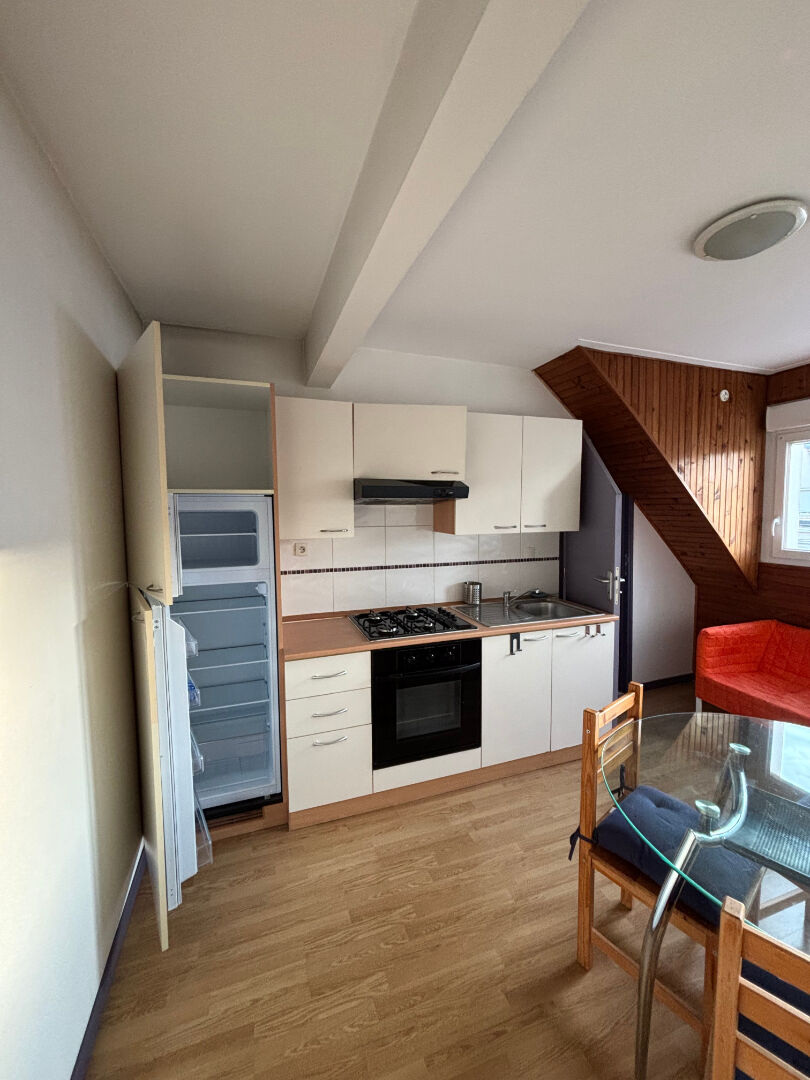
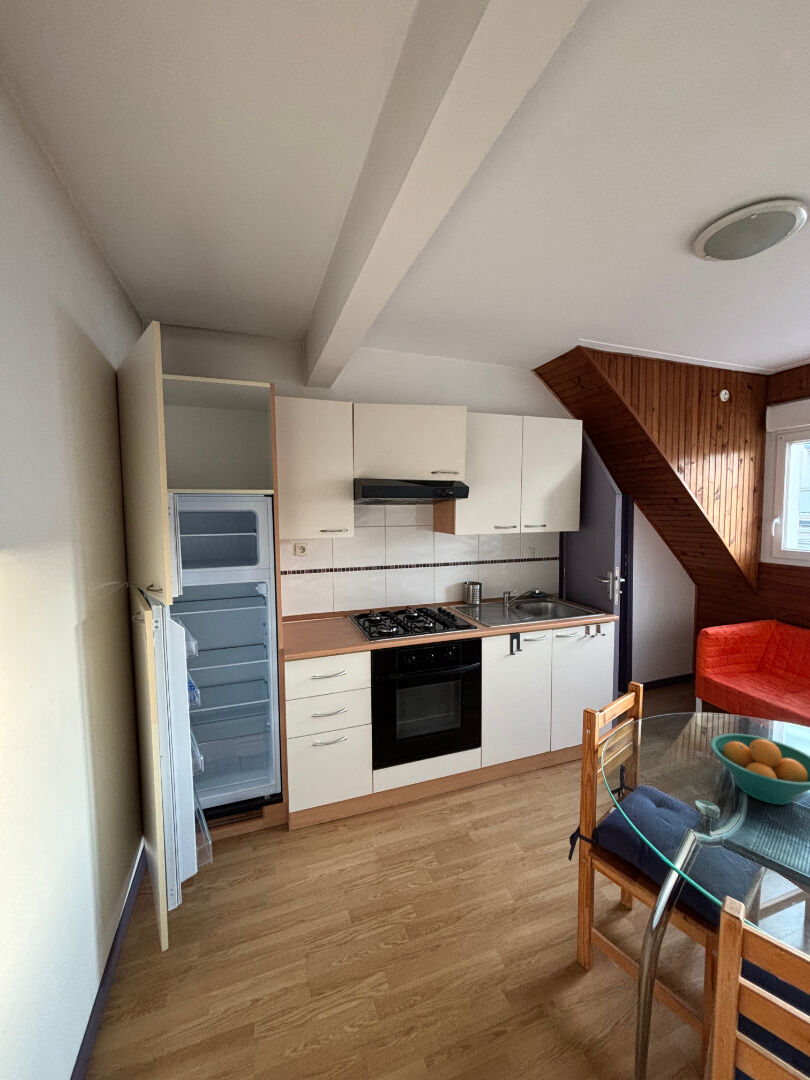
+ fruit bowl (764, 766)
